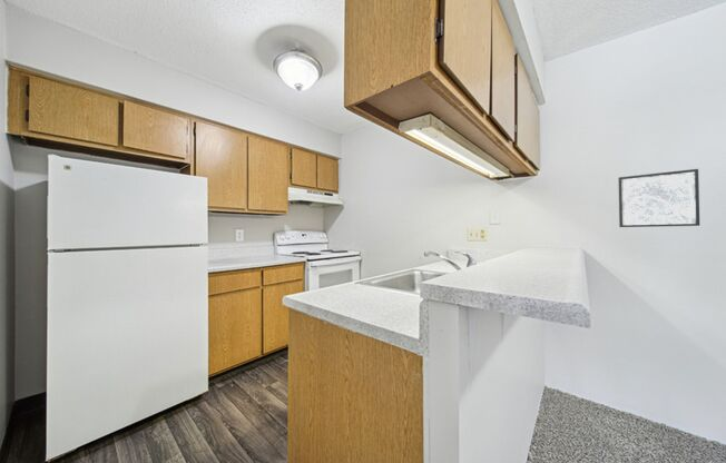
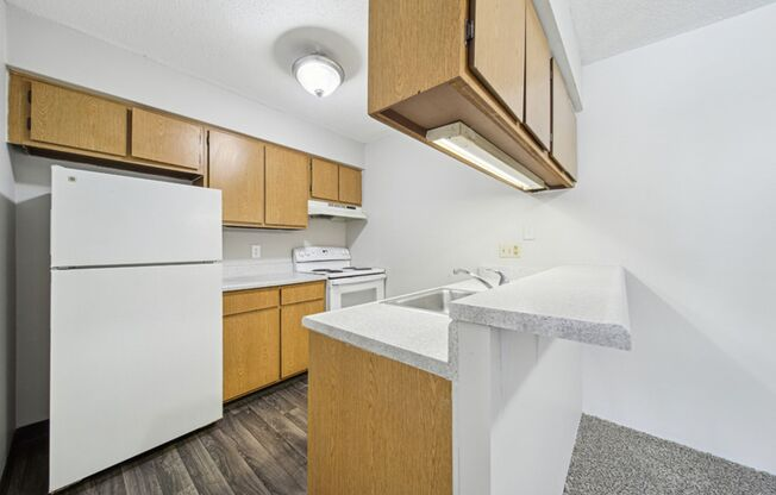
- wall art (656, 199)
